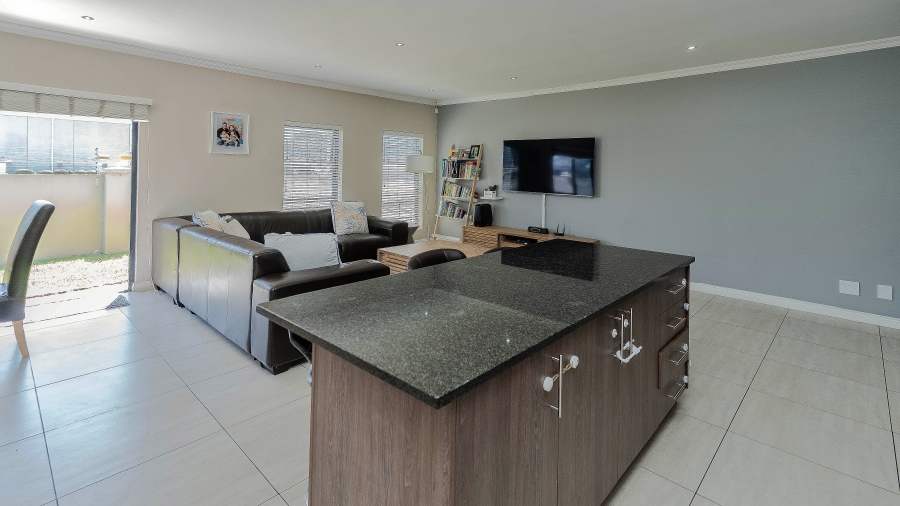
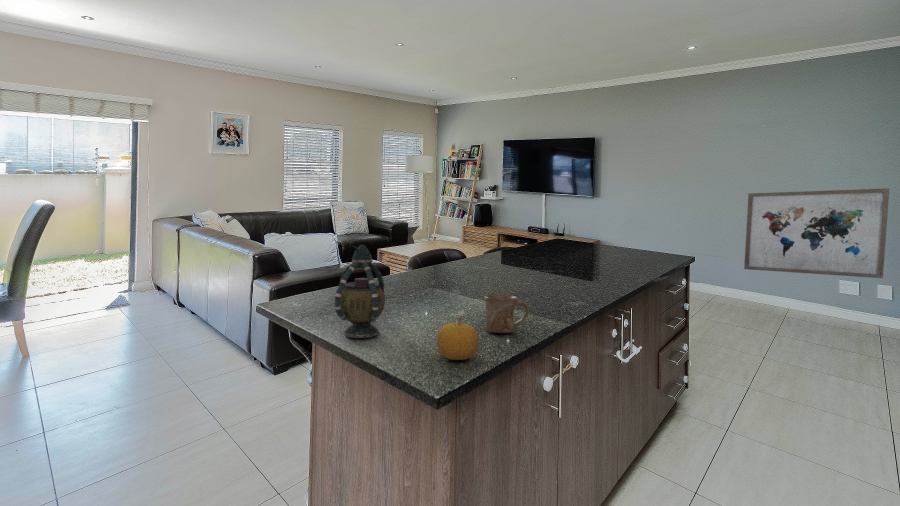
+ teapot (363, 286)
+ fruit (458, 336)
+ mug (506, 313)
+ wall art (810, 232)
